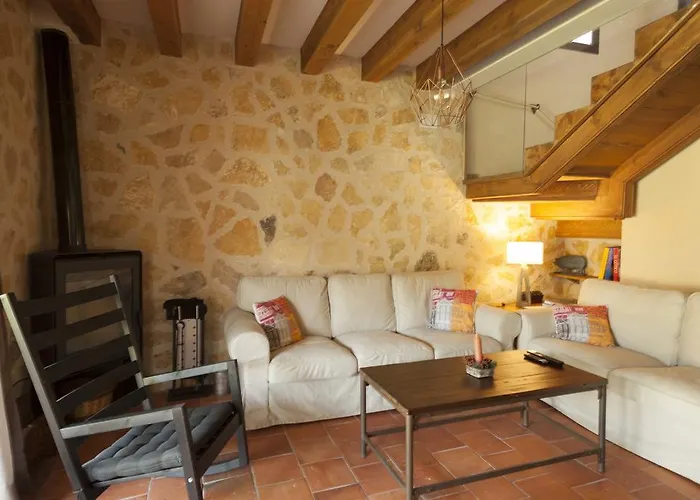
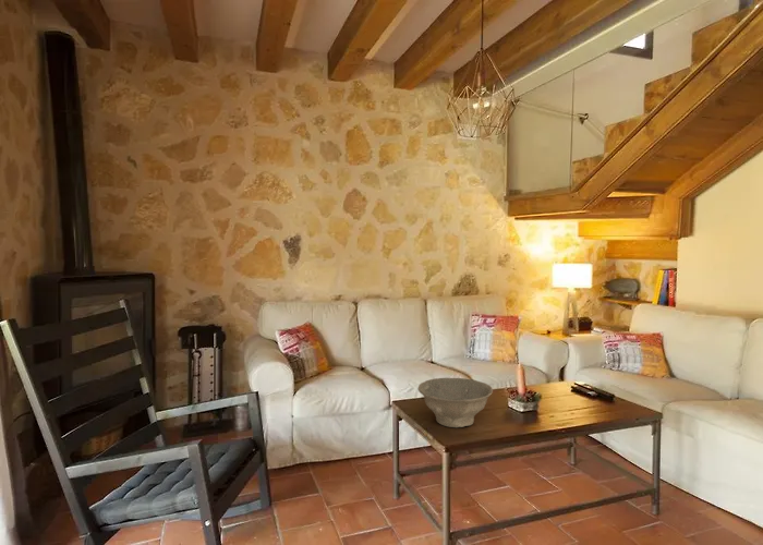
+ bowl (455, 403)
